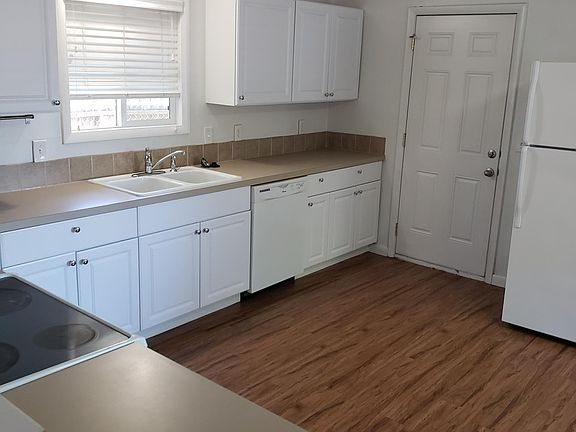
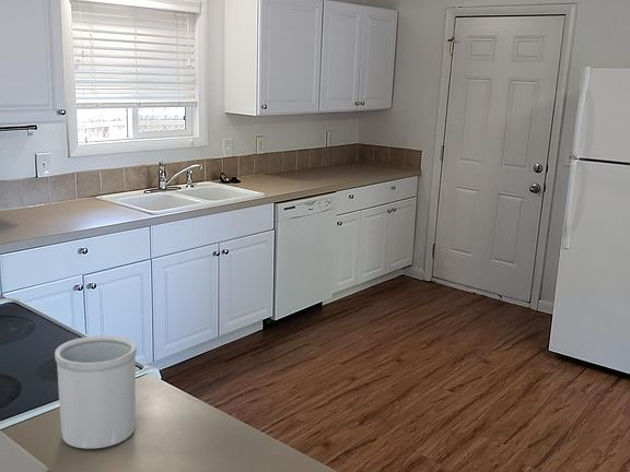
+ utensil holder (97, 390)
